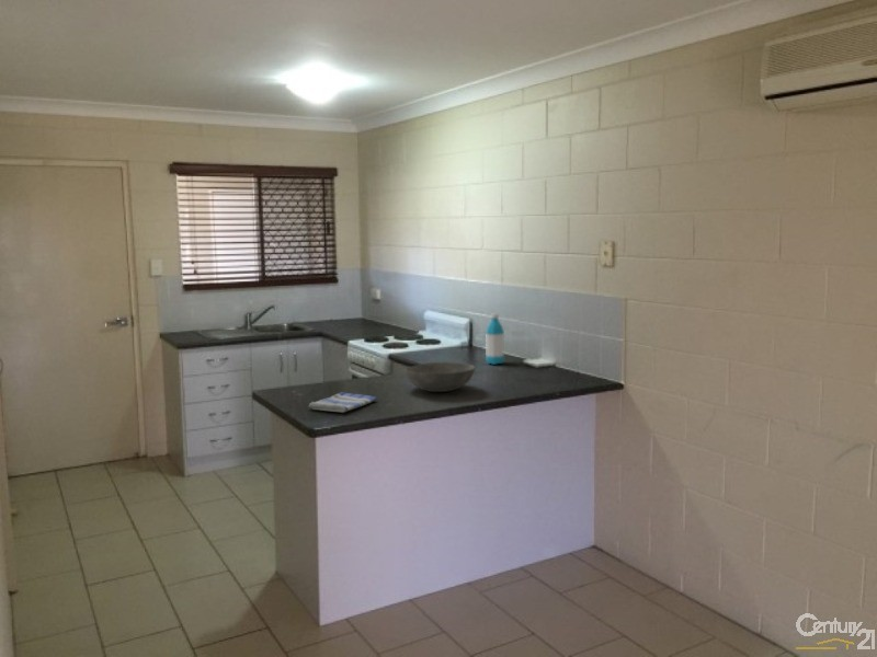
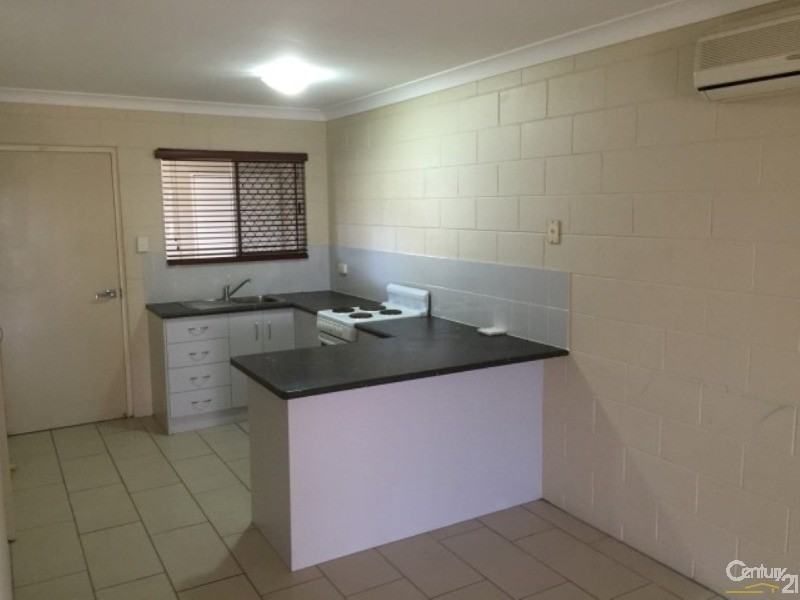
- dish towel (343, 401)
- bowl (440, 378)
- water bottle (494, 338)
